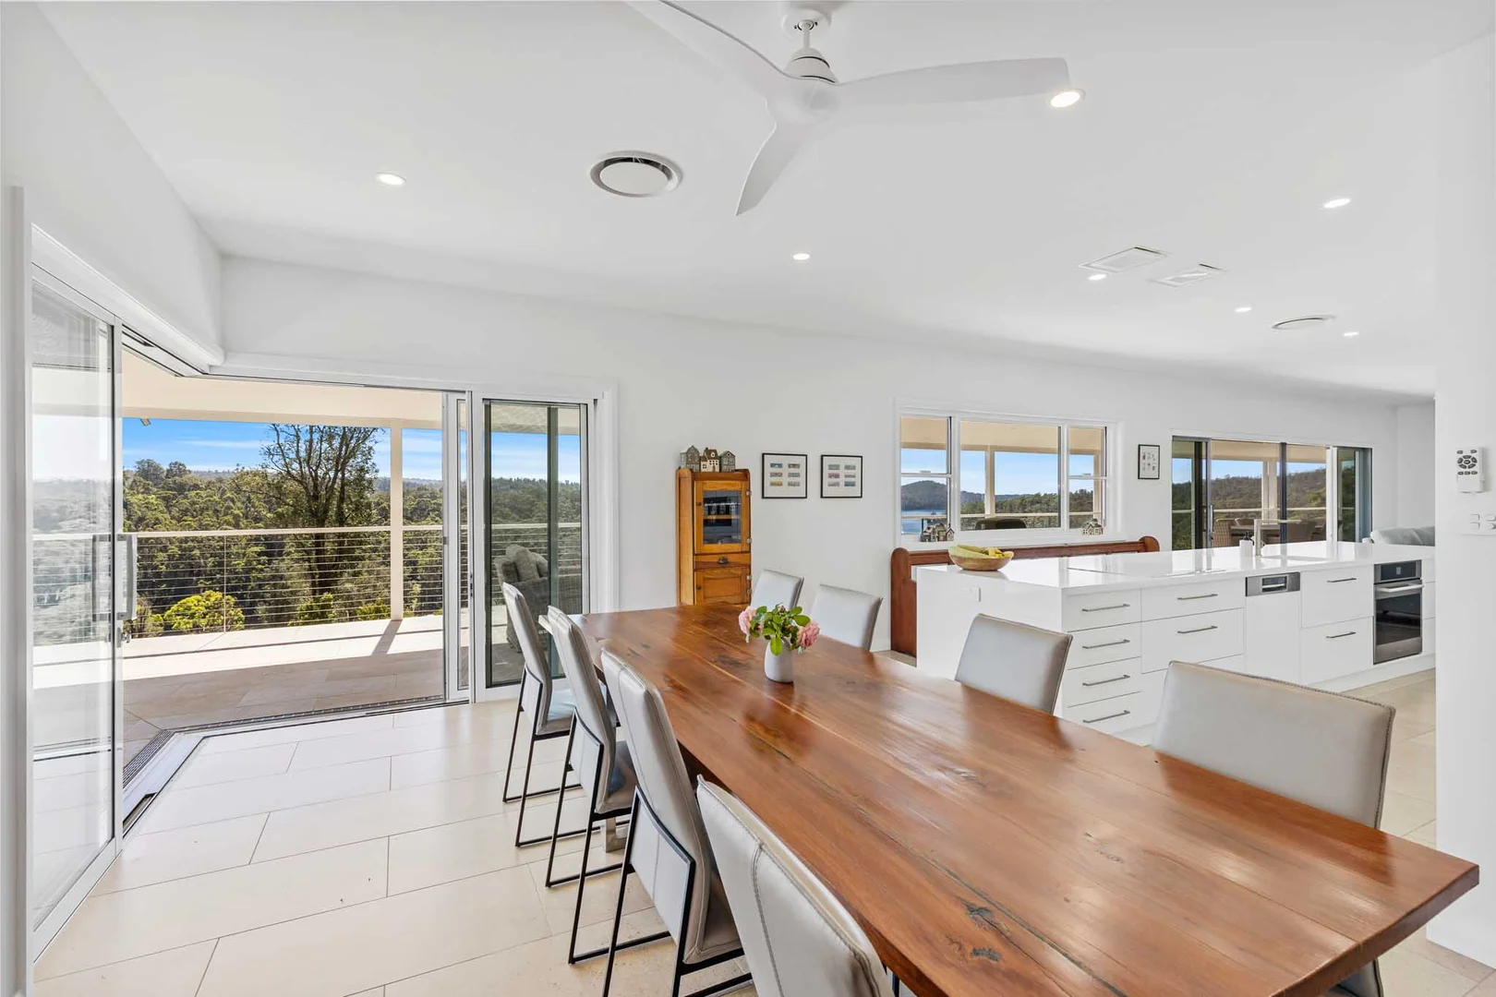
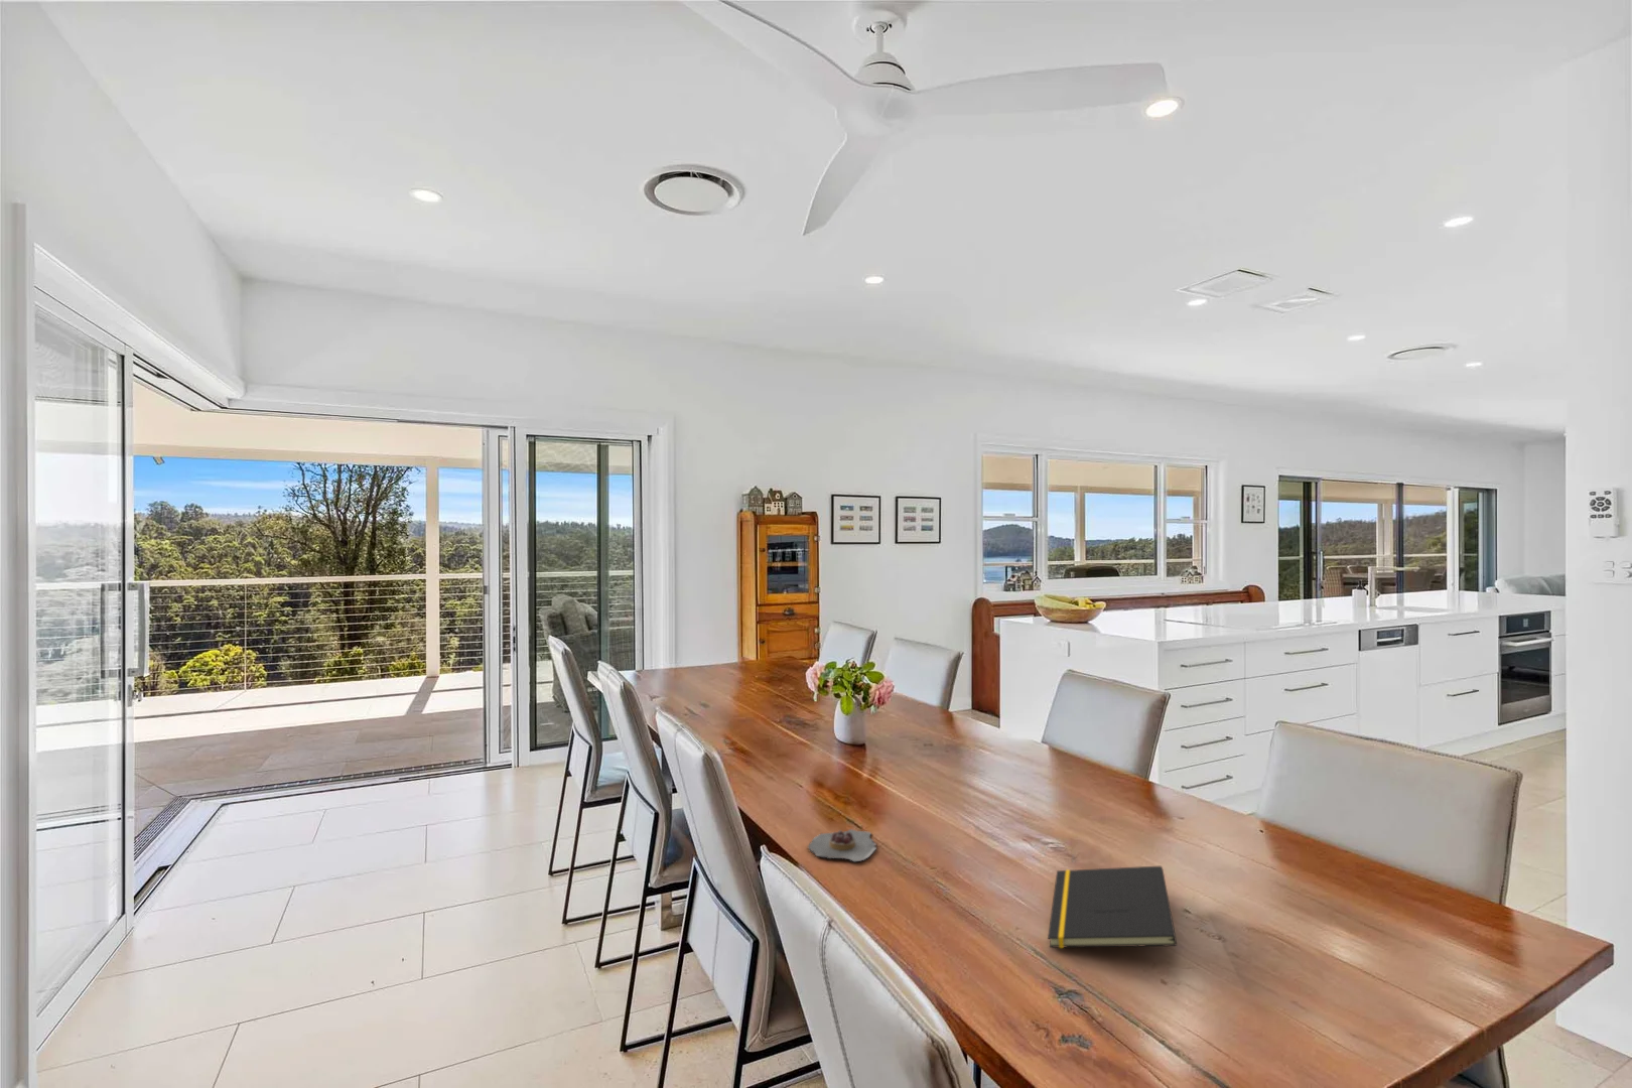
+ notepad (1109, 903)
+ raspberry tart (843, 837)
